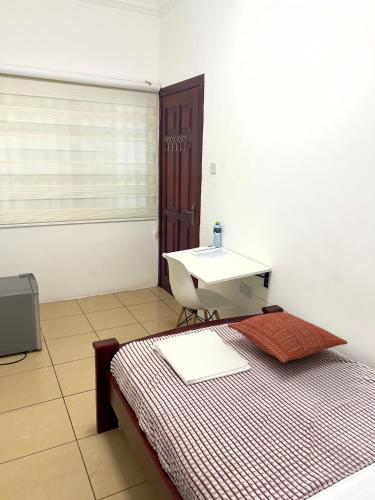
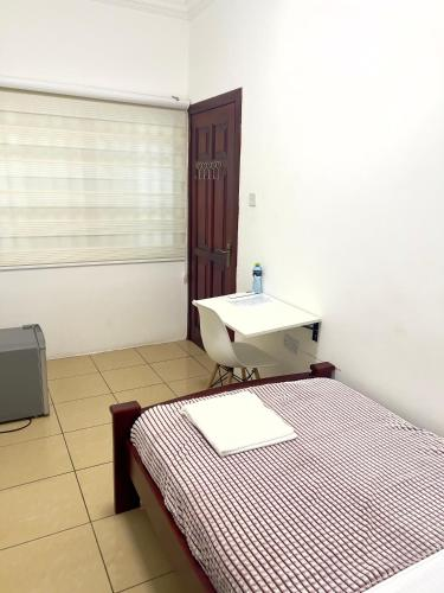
- pillow (284, 333)
